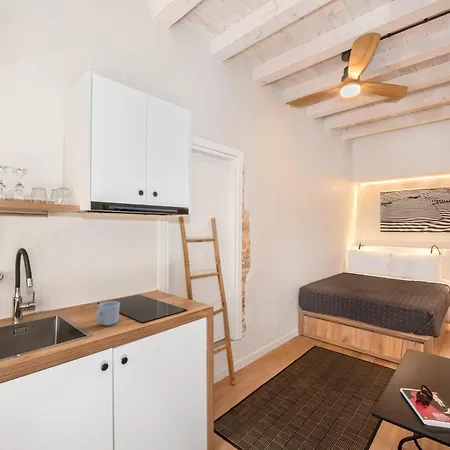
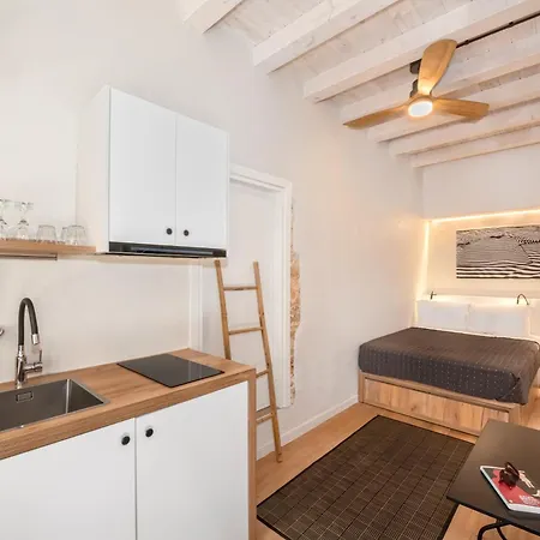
- mug (106, 314)
